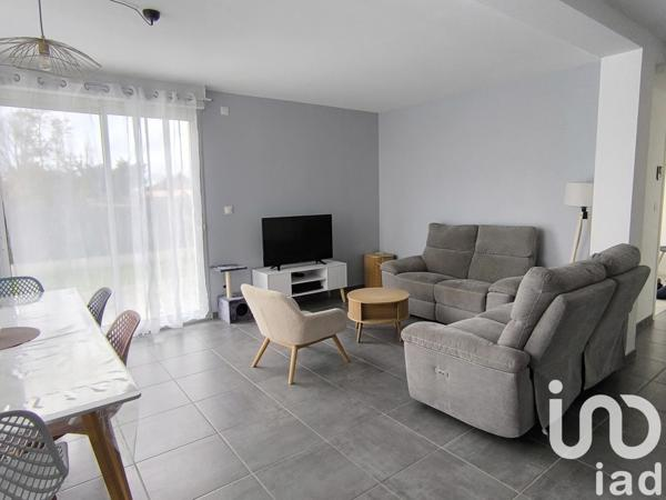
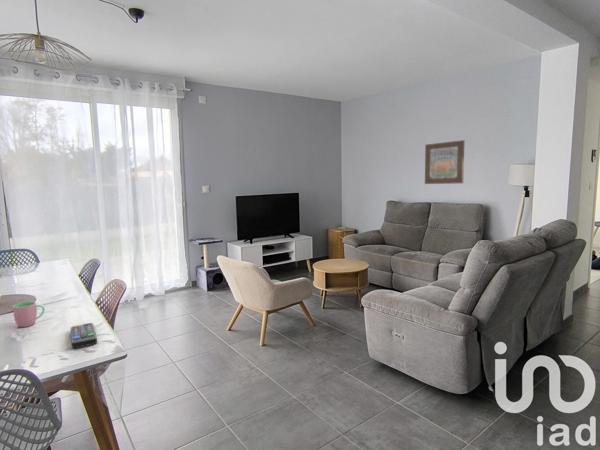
+ remote control (83, 334)
+ wall art (443, 163)
+ cup (29, 313)
